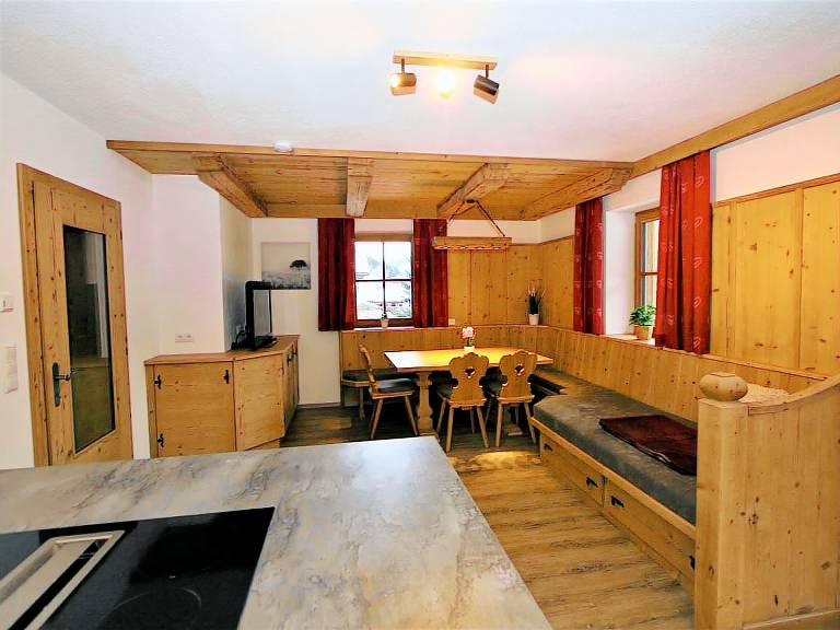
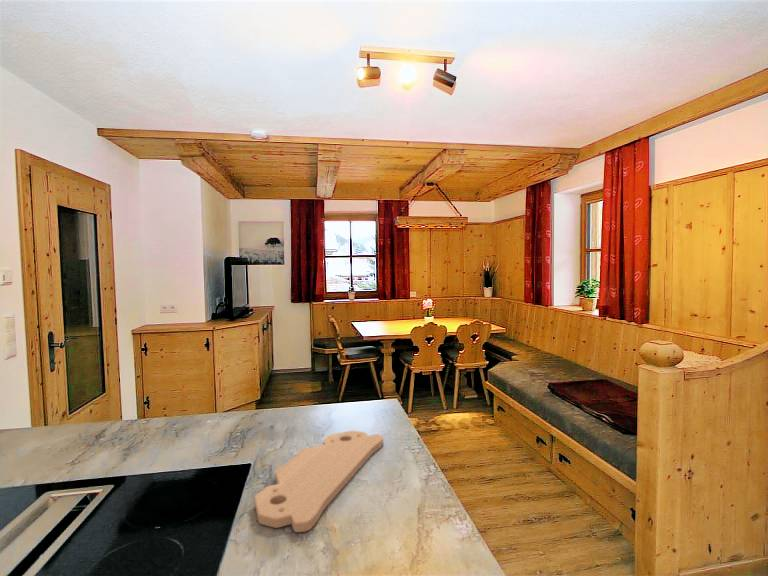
+ cutting board (320, 468)
